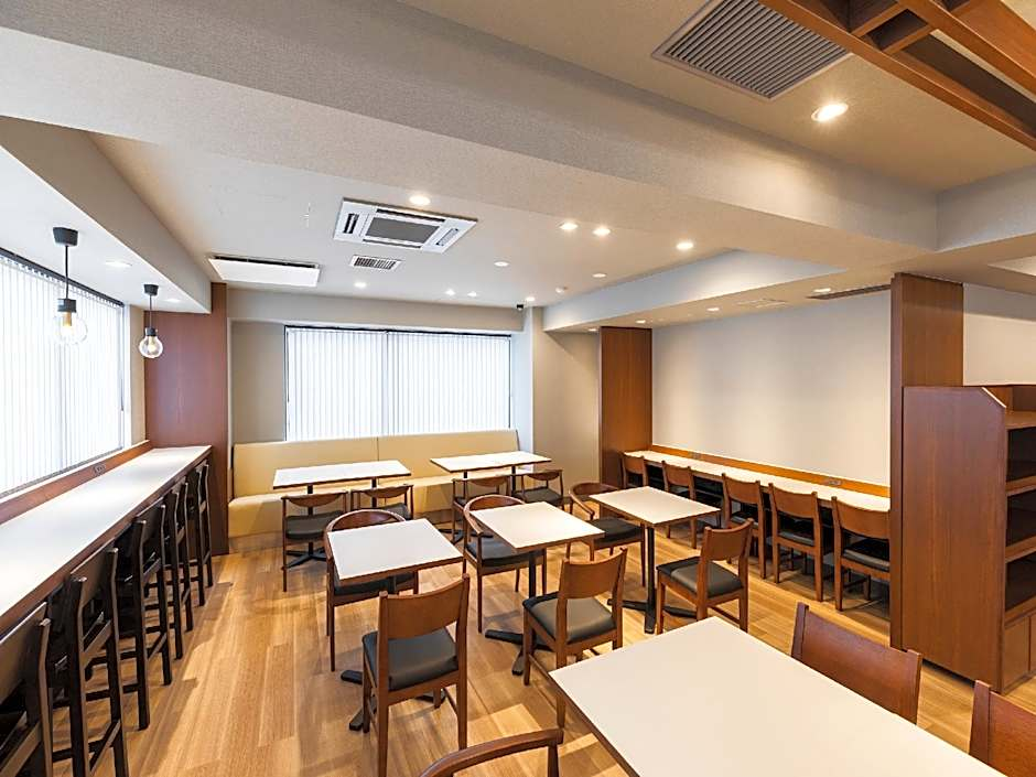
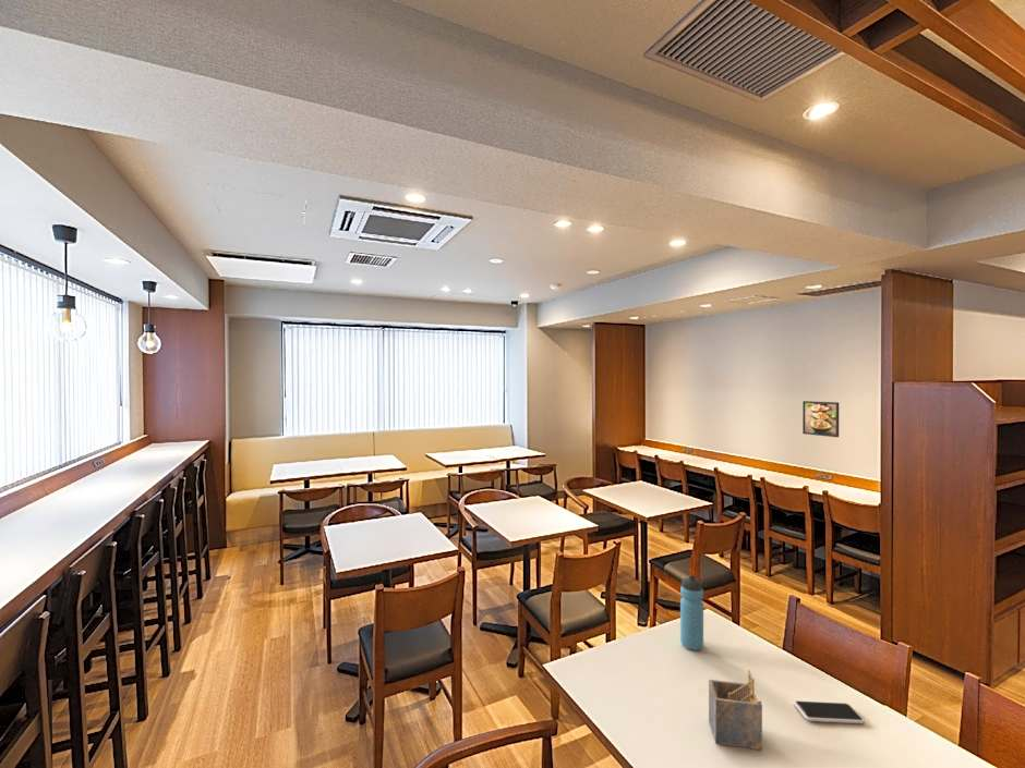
+ smartphone (828, 711)
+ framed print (820, 418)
+ water bottle (691, 610)
+ napkin holder (734, 705)
